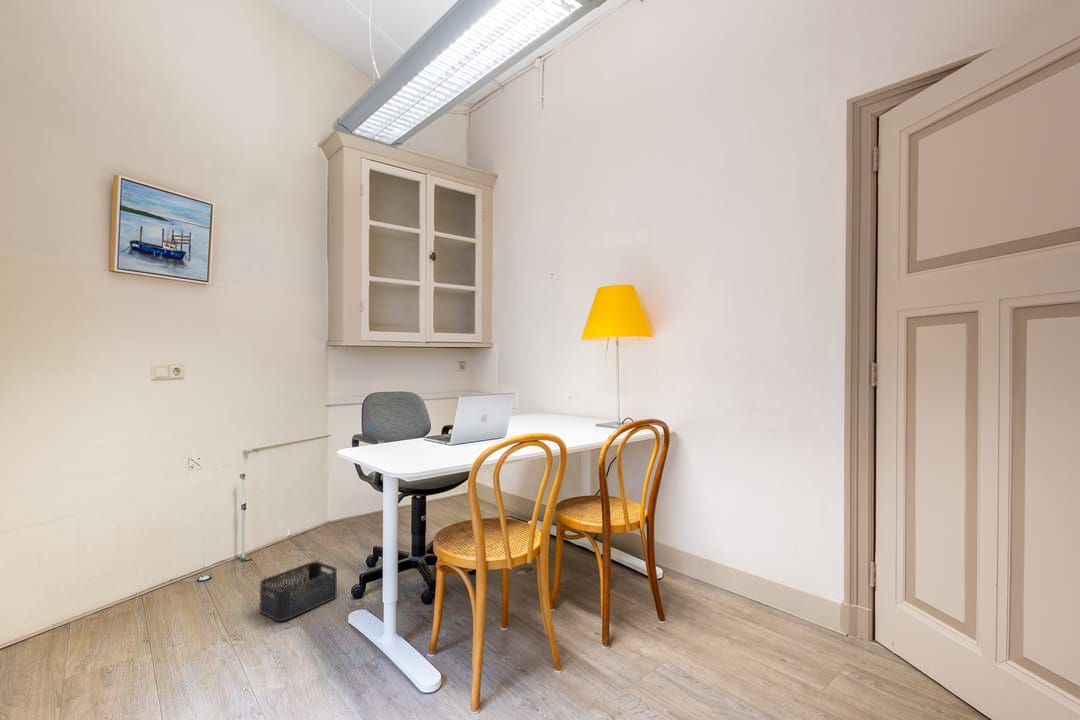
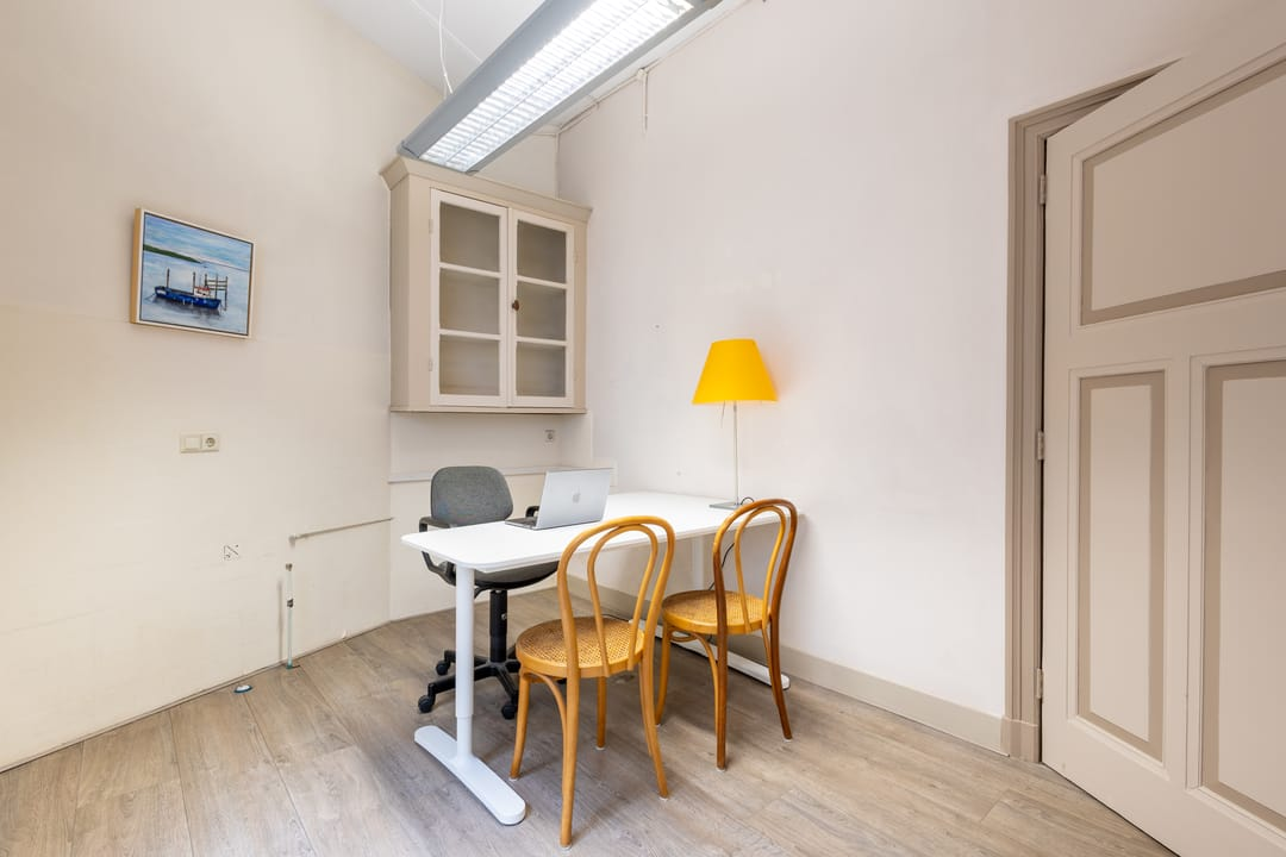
- storage bin (299, 589)
